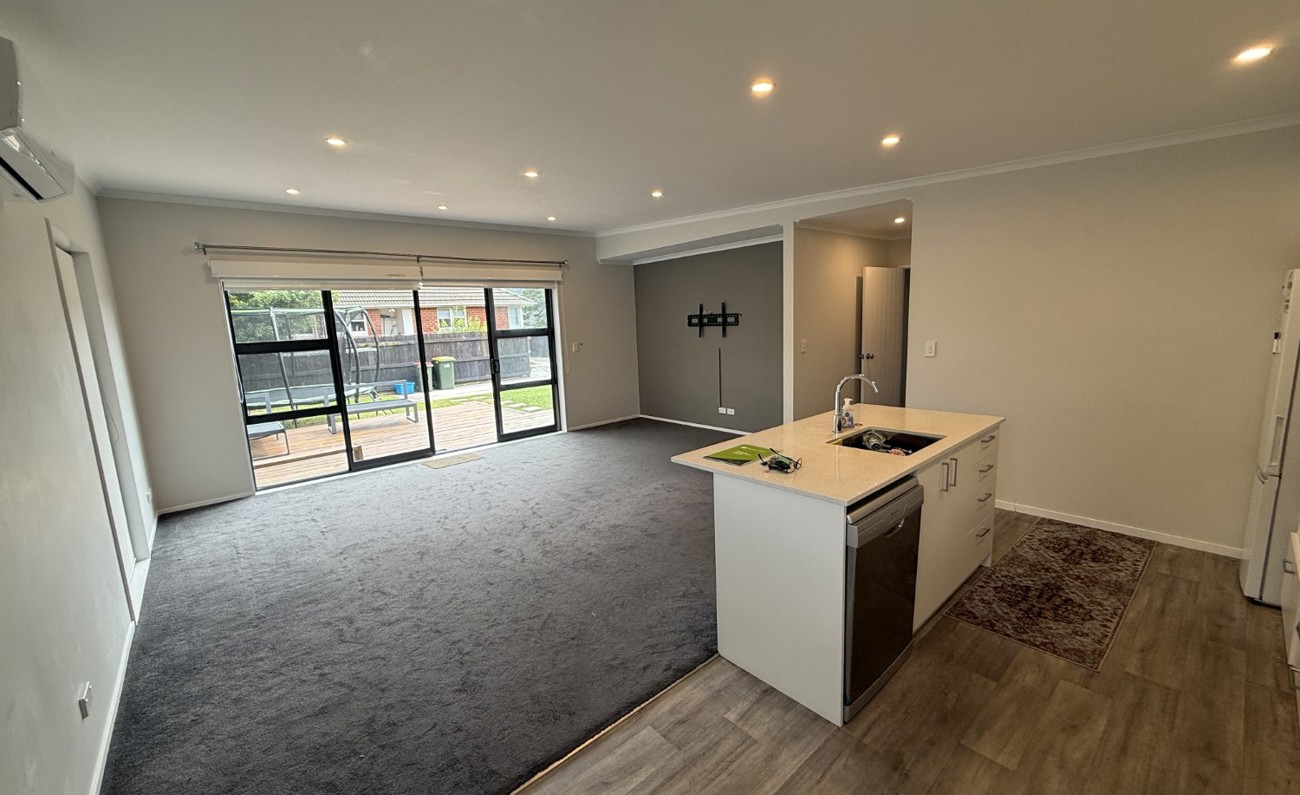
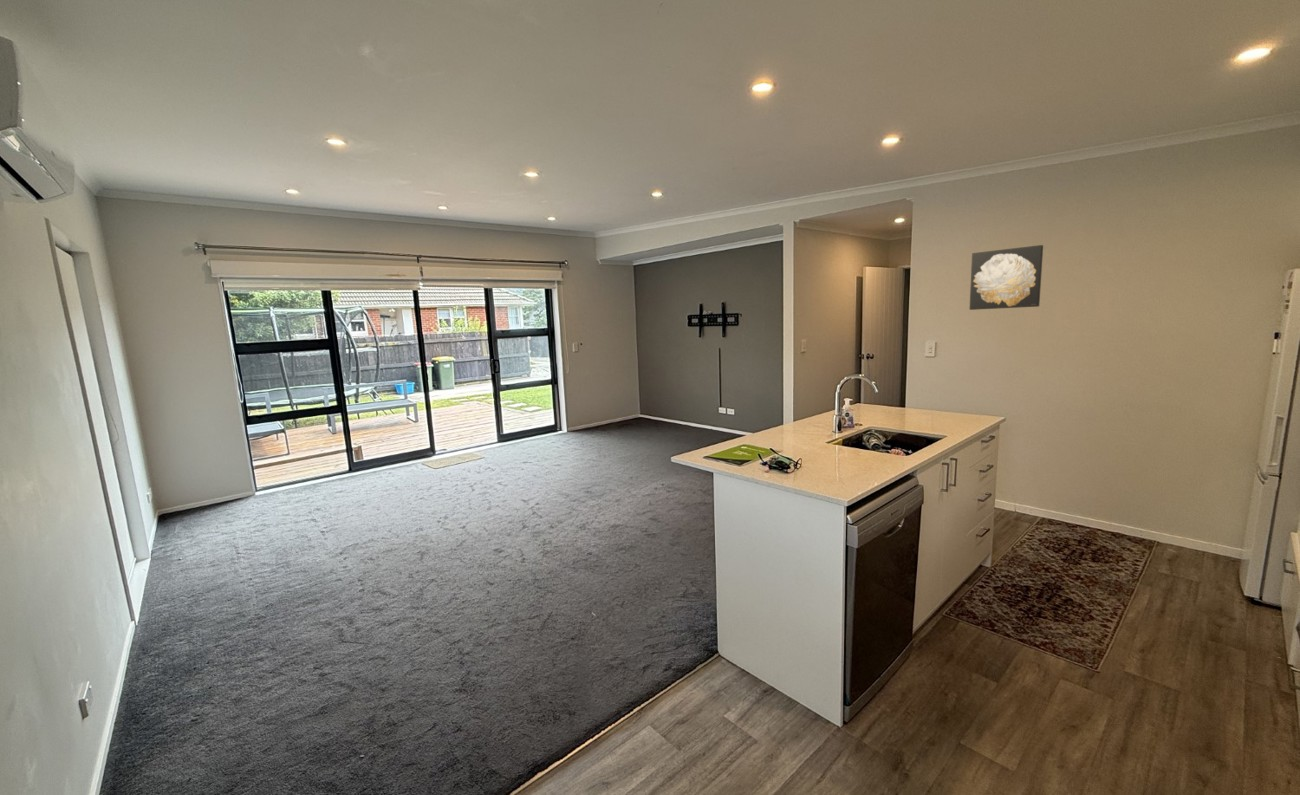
+ wall art (1004, 279)
